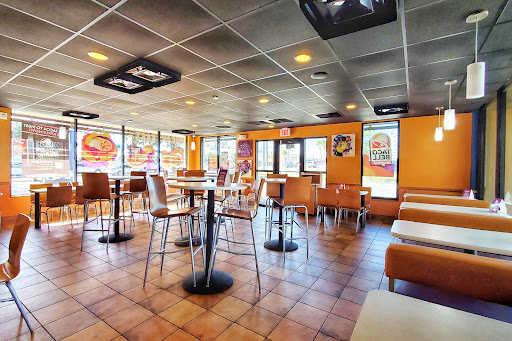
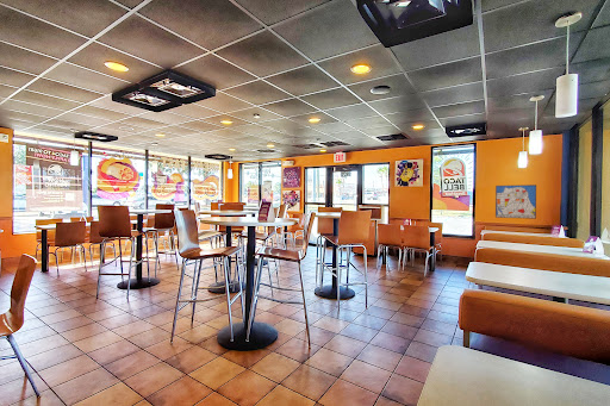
+ wall art (515, 201)
